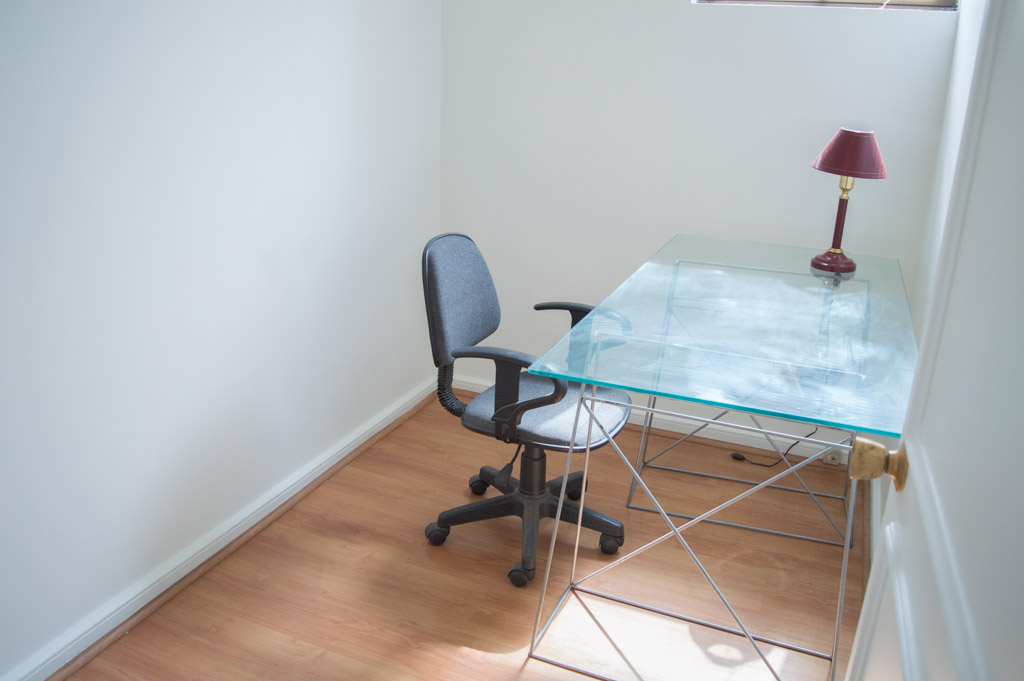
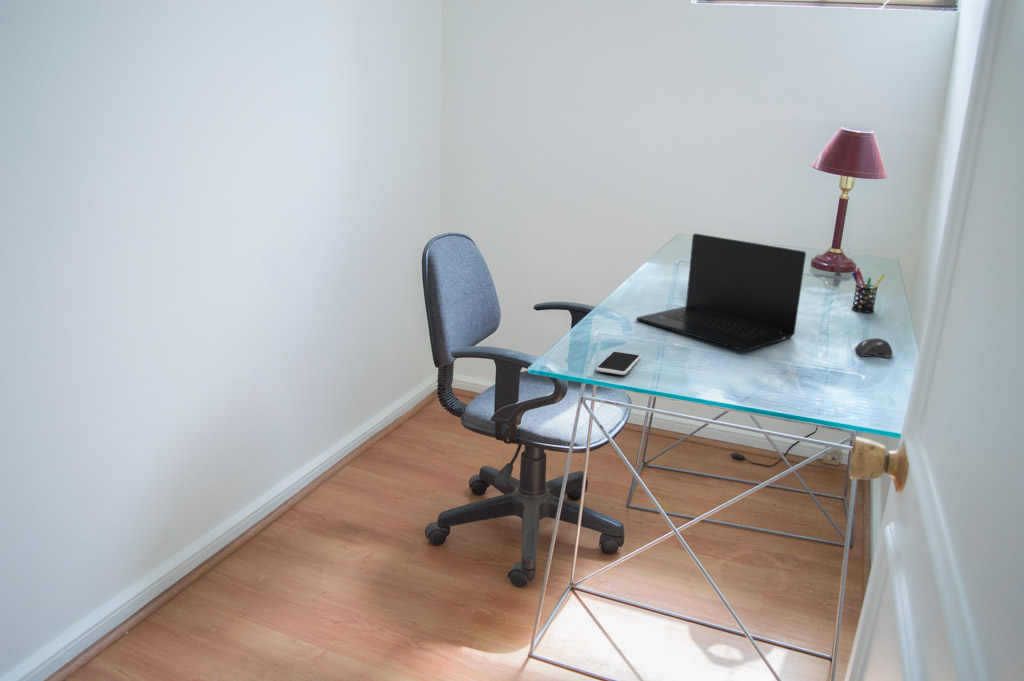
+ smartphone (618, 362)
+ computer mouse (876, 346)
+ pen holder (865, 289)
+ laptop (717, 287)
